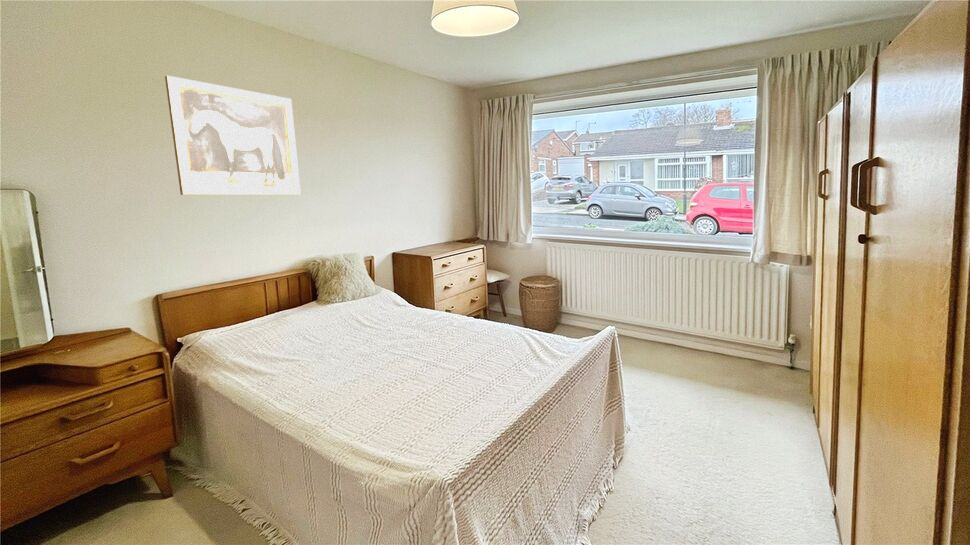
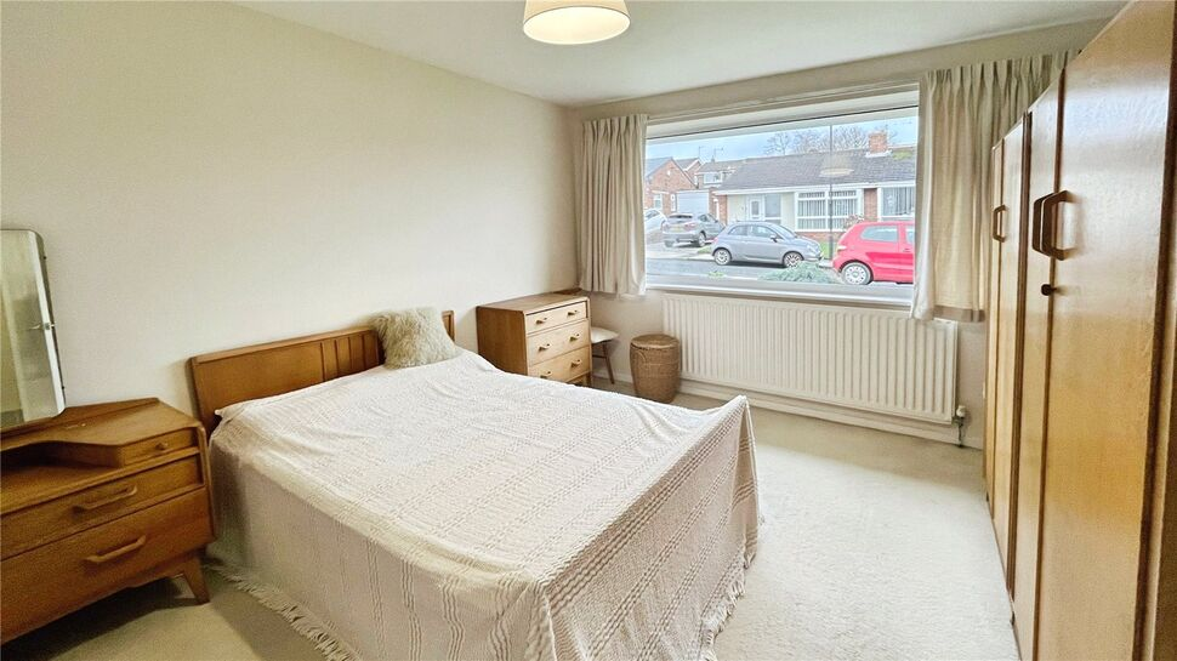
- wall art (240, 142)
